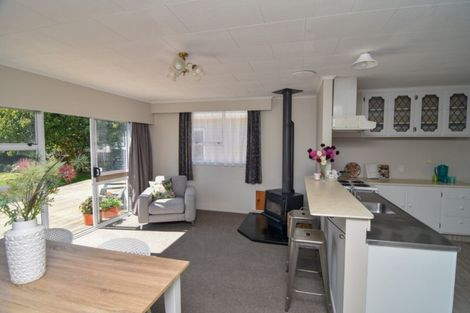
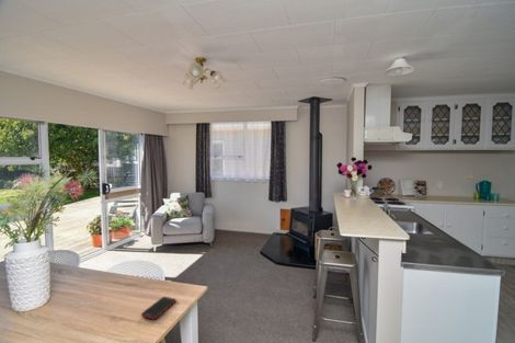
+ cell phone (159, 307)
